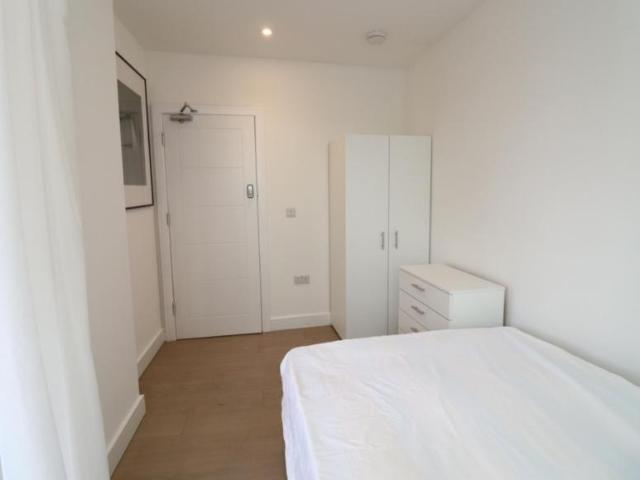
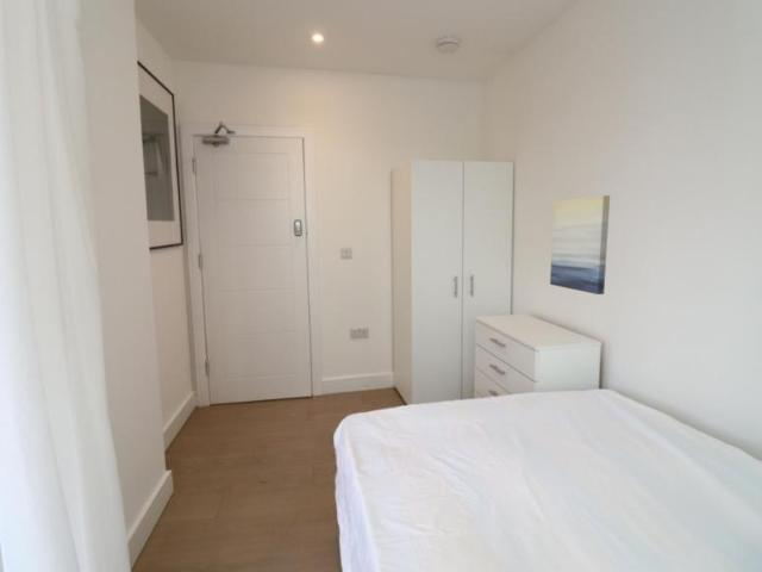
+ wall art (576, 244)
